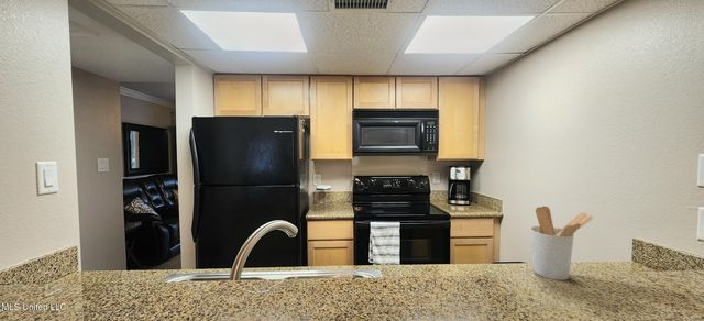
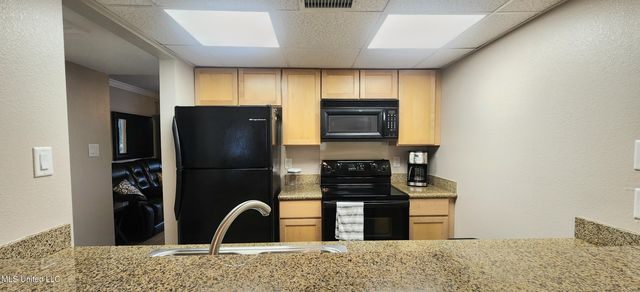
- utensil holder (561, 242)
